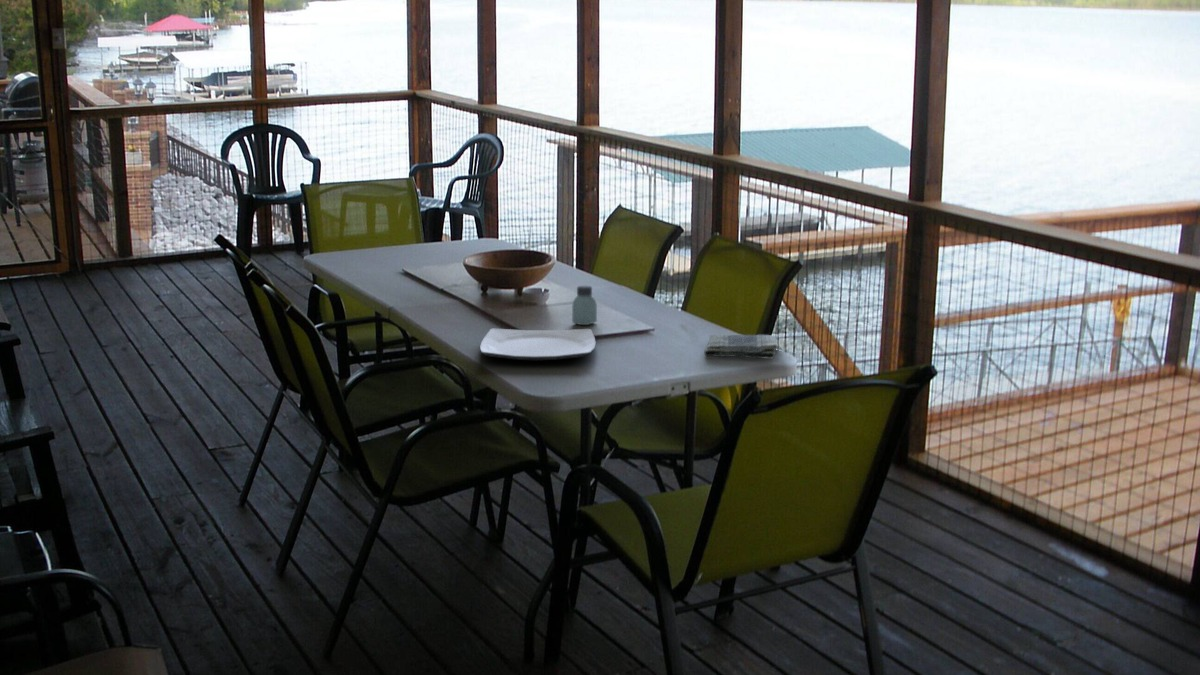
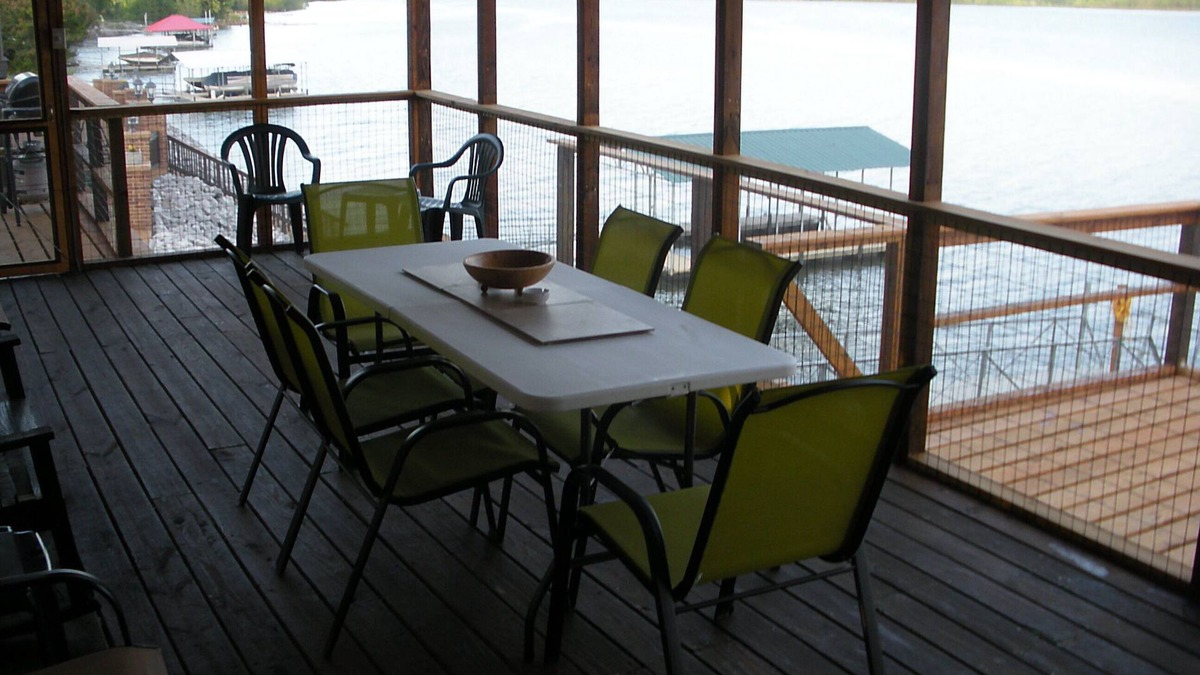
- saltshaker (584, 305)
- dish towel (741, 344)
- plate (538, 345)
